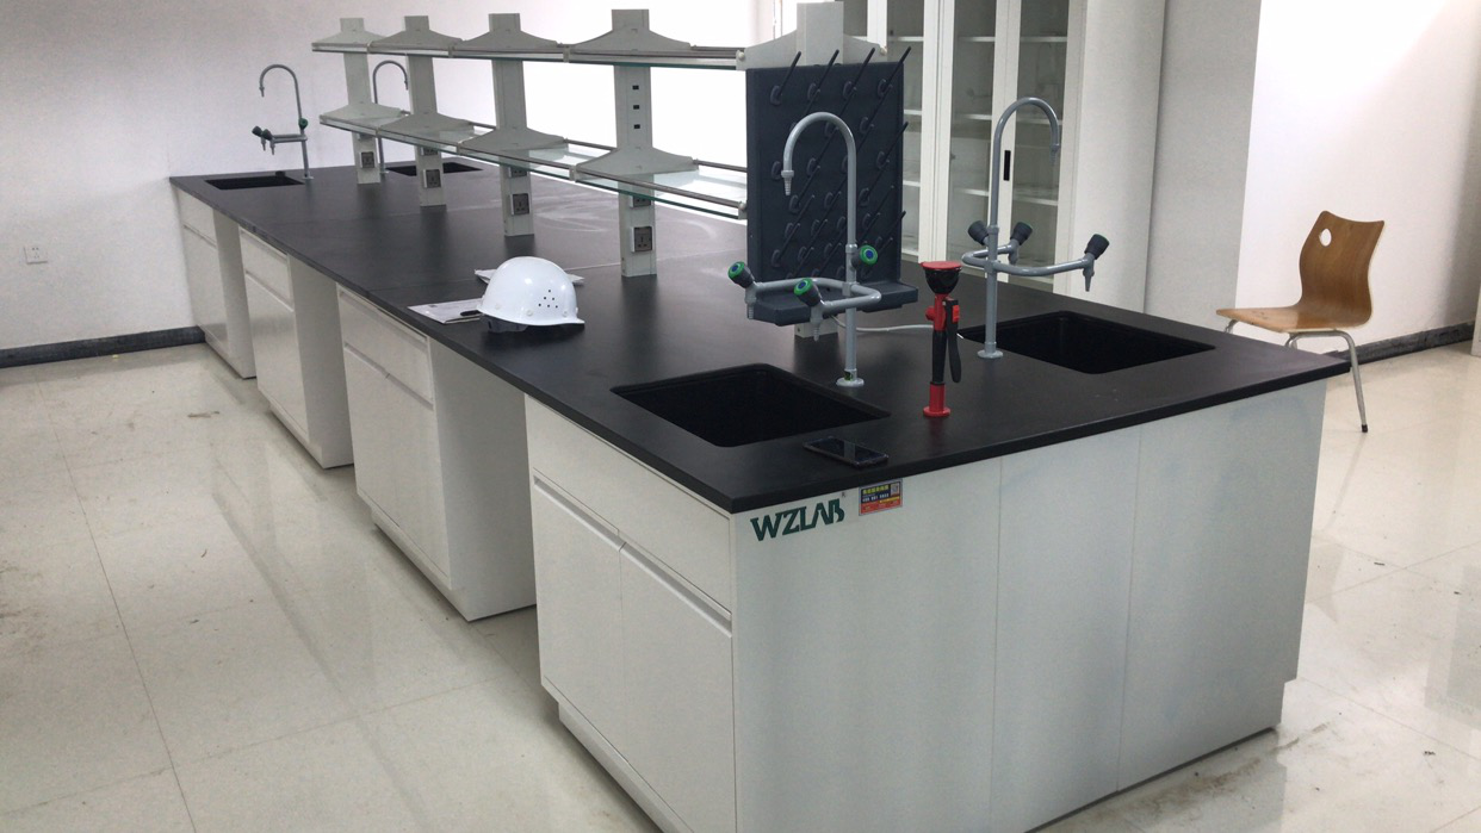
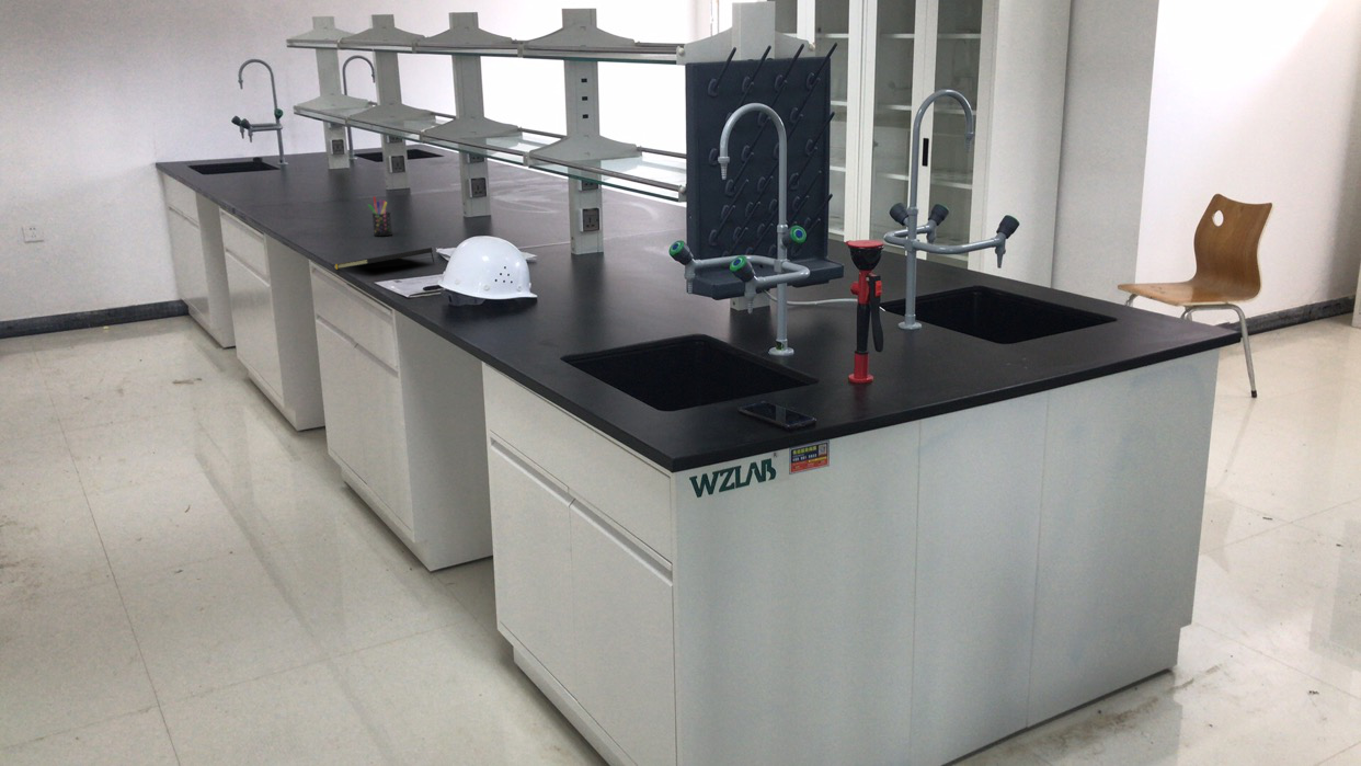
+ pen holder (378, 216)
+ notepad (382, 258)
